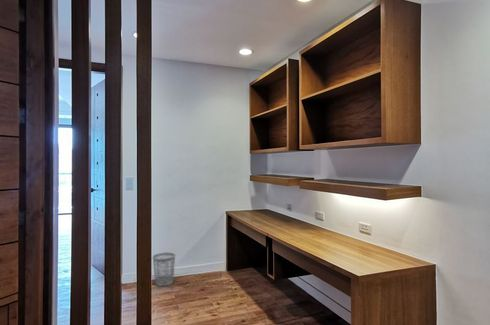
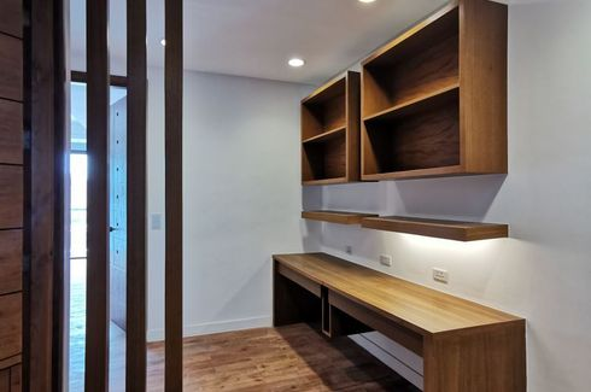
- wastebasket (164, 269)
